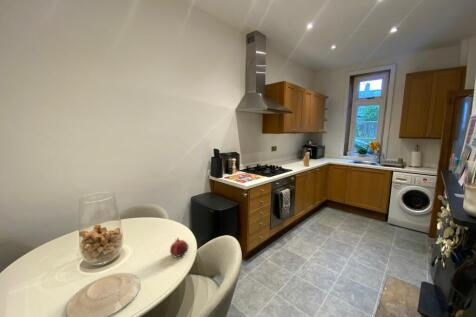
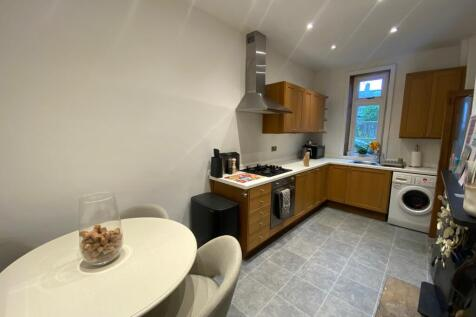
- fruit (179, 246)
- plate (105, 290)
